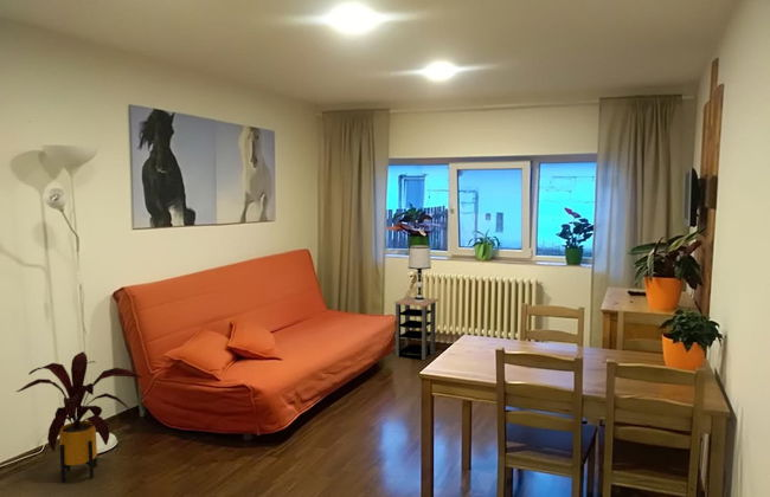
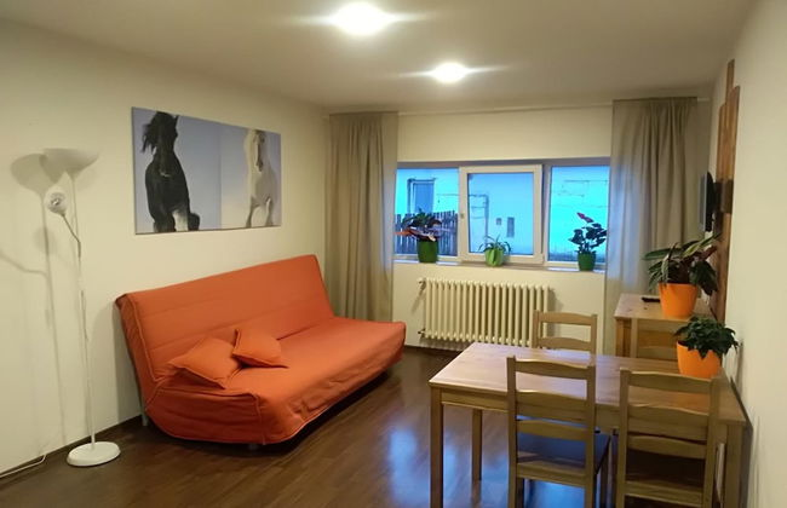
- table lamp (419, 273)
- house plant (71, 417)
- side table (416, 327)
